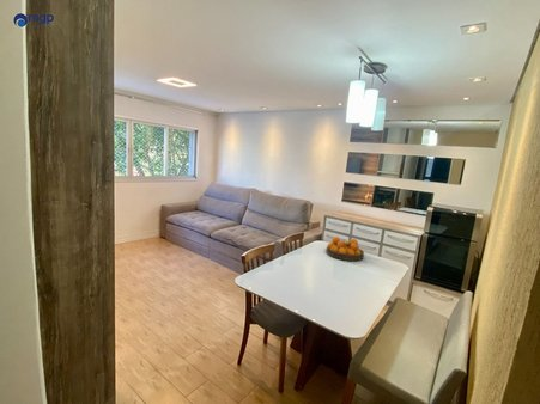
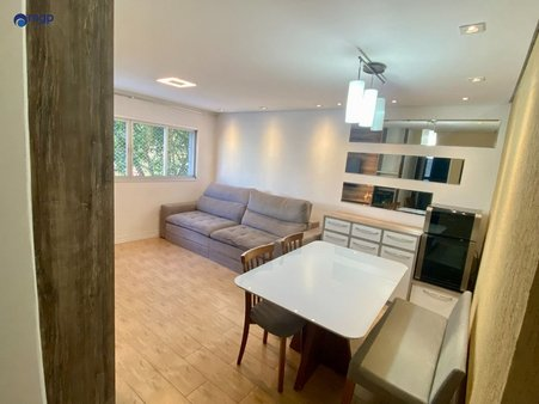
- fruit bowl (345, 246)
